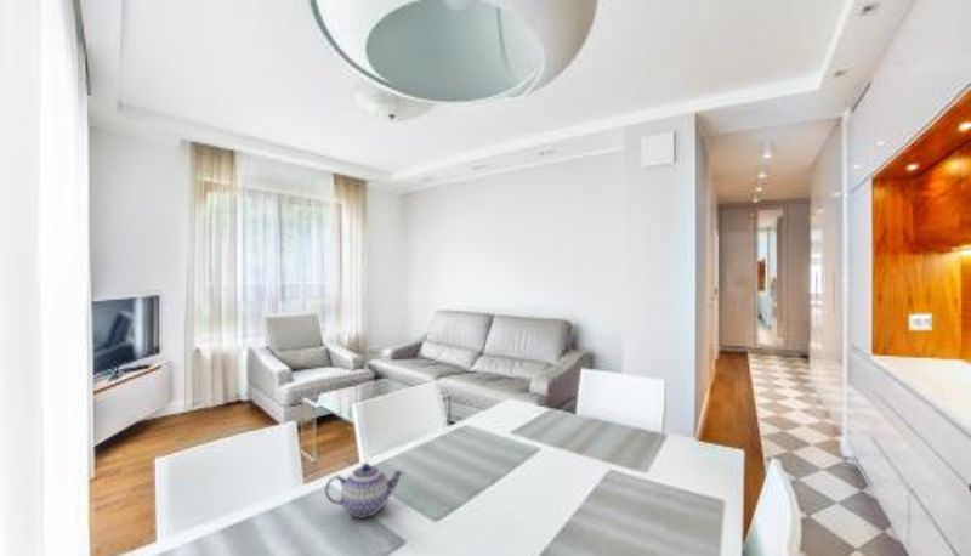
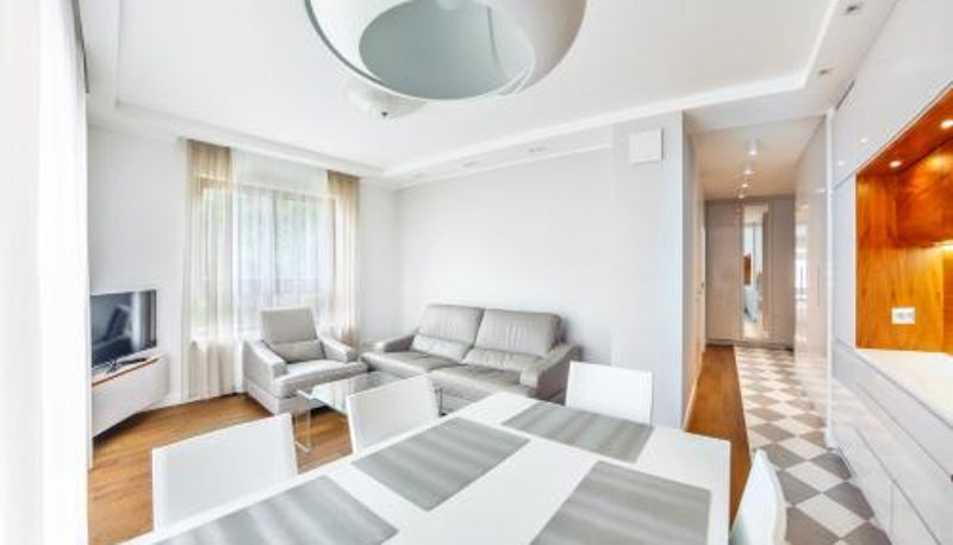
- teapot (365, 486)
